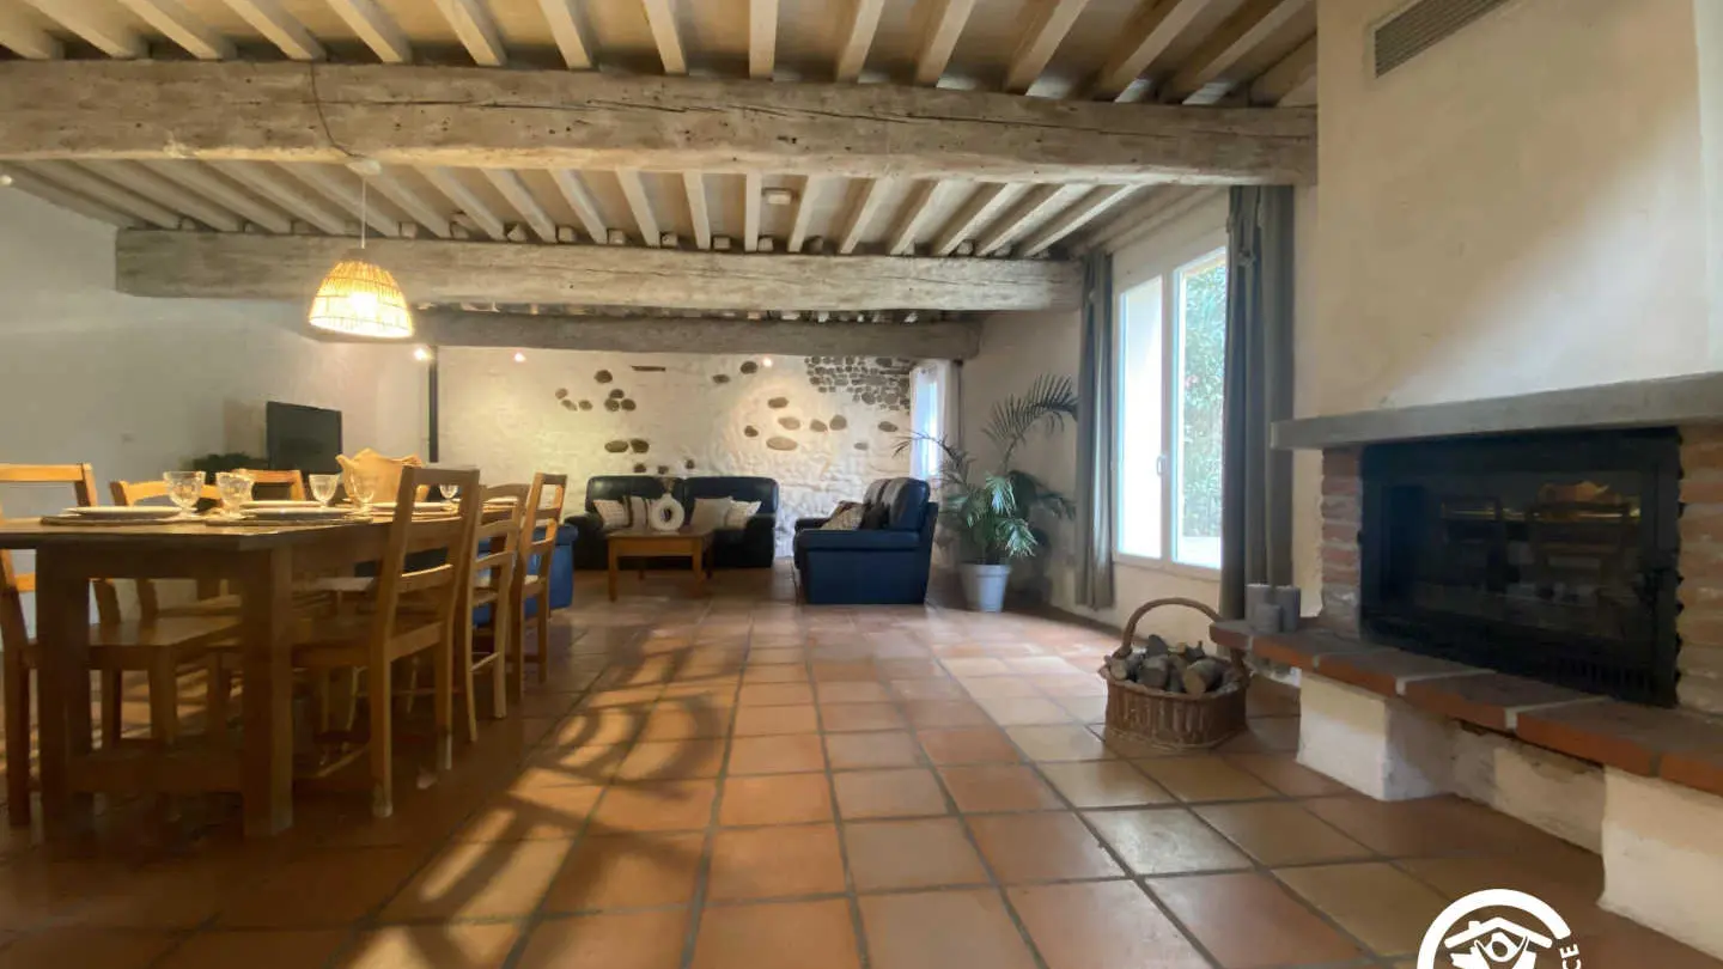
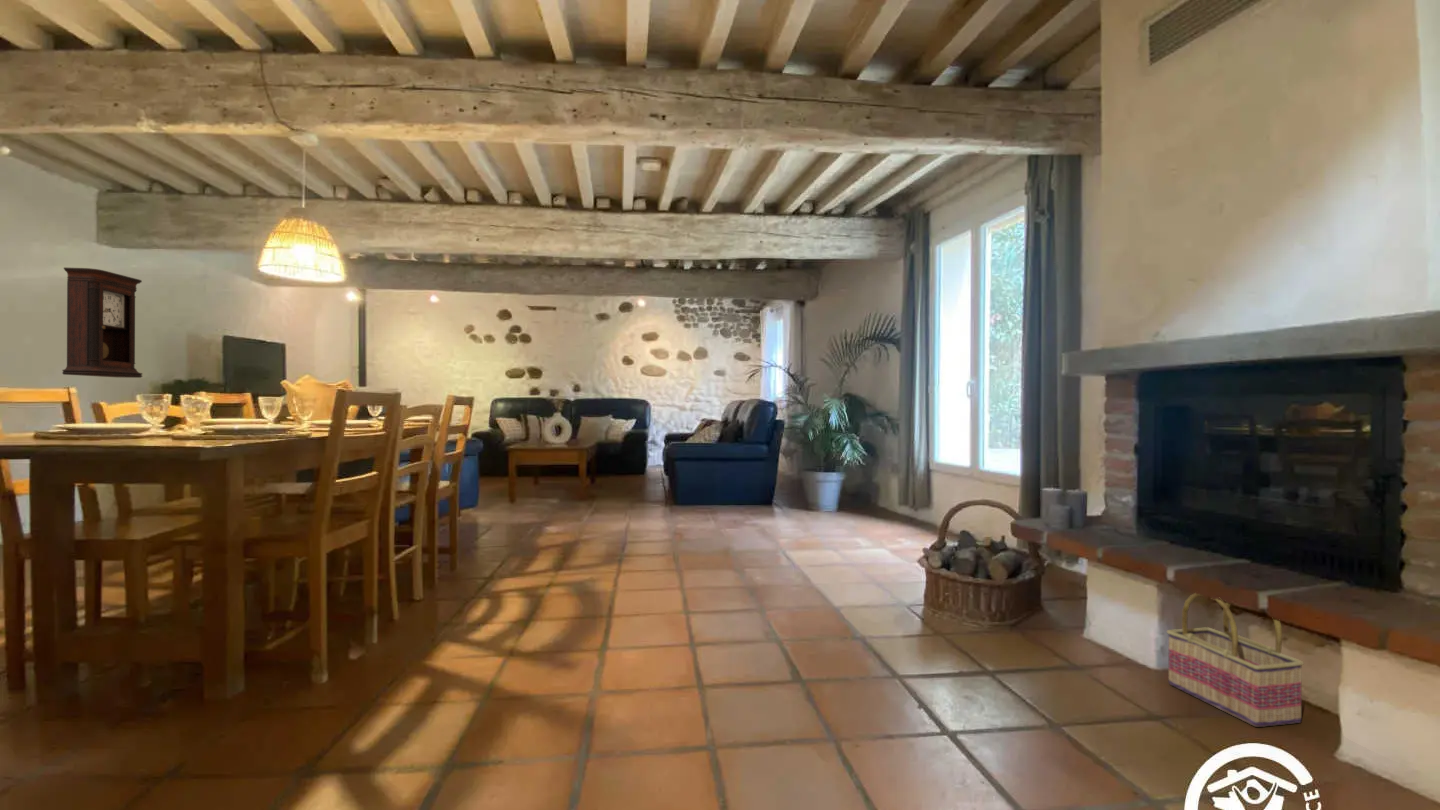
+ pendulum clock (107, 325)
+ basket (1231, 646)
